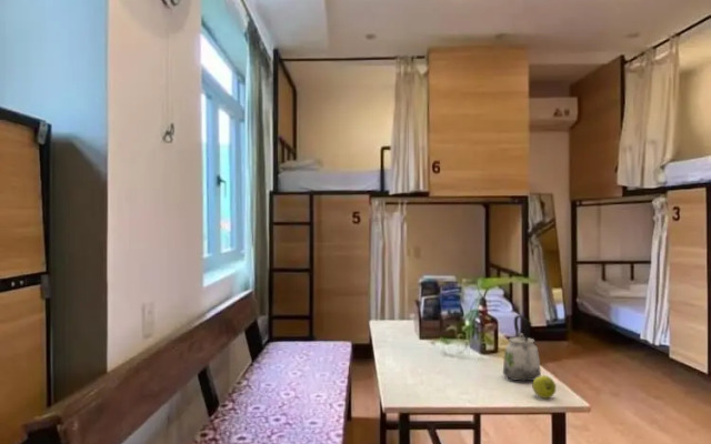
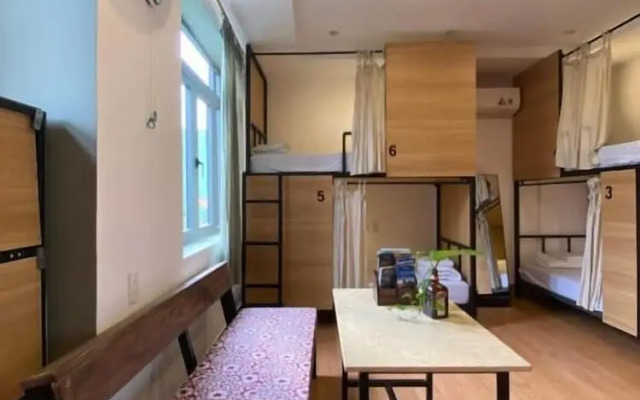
- apple (543, 386)
- kettle (519, 345)
